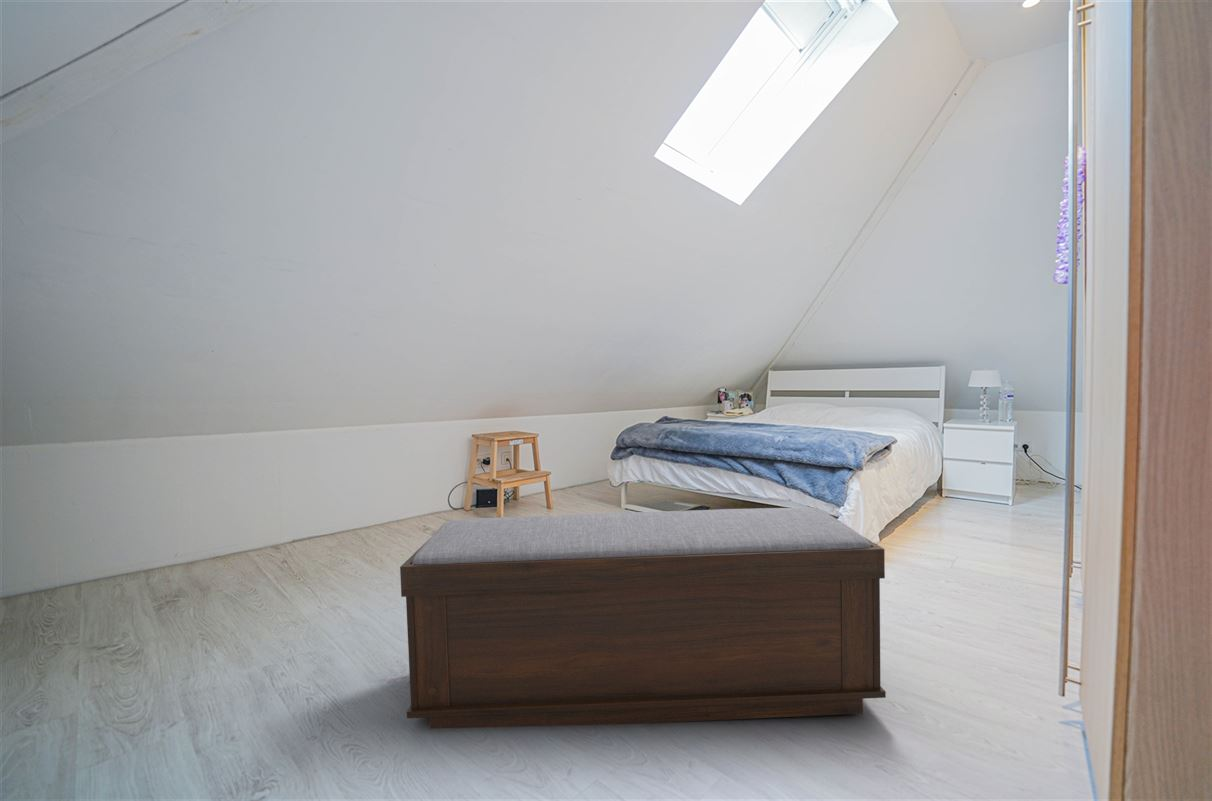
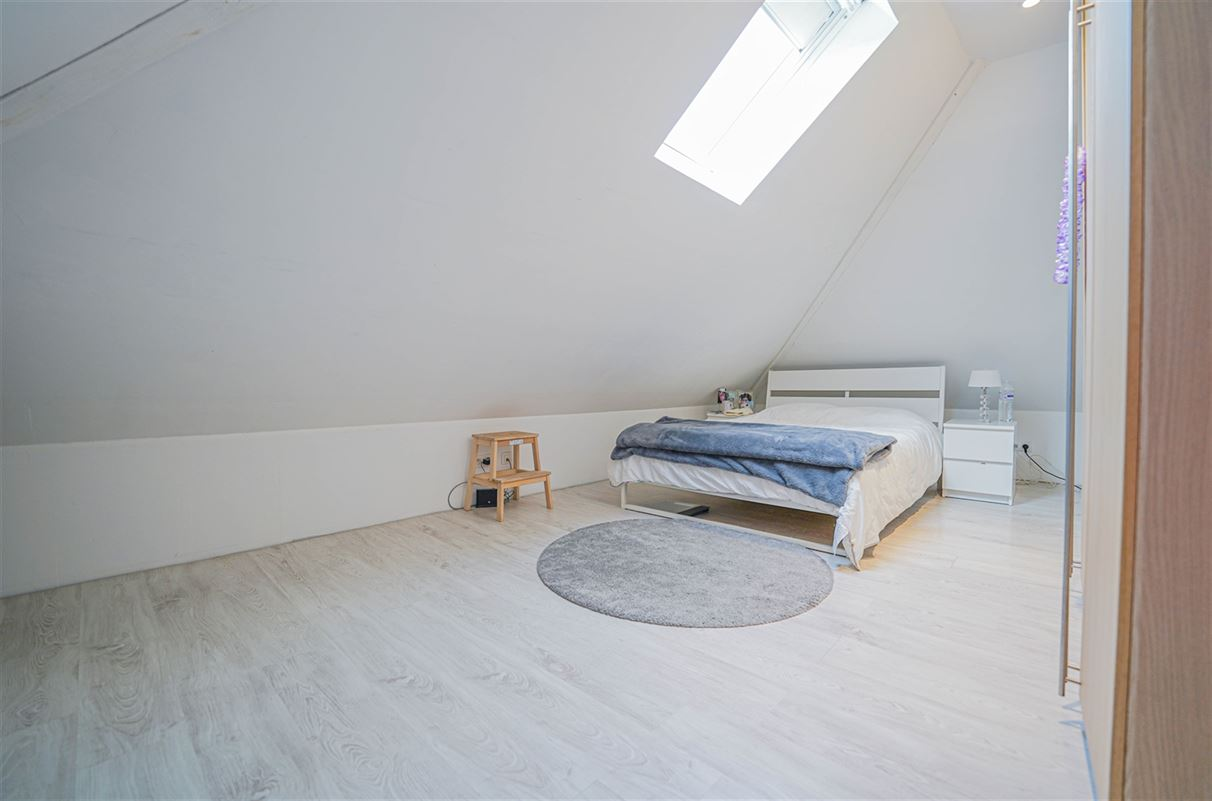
- bench (640, 604)
